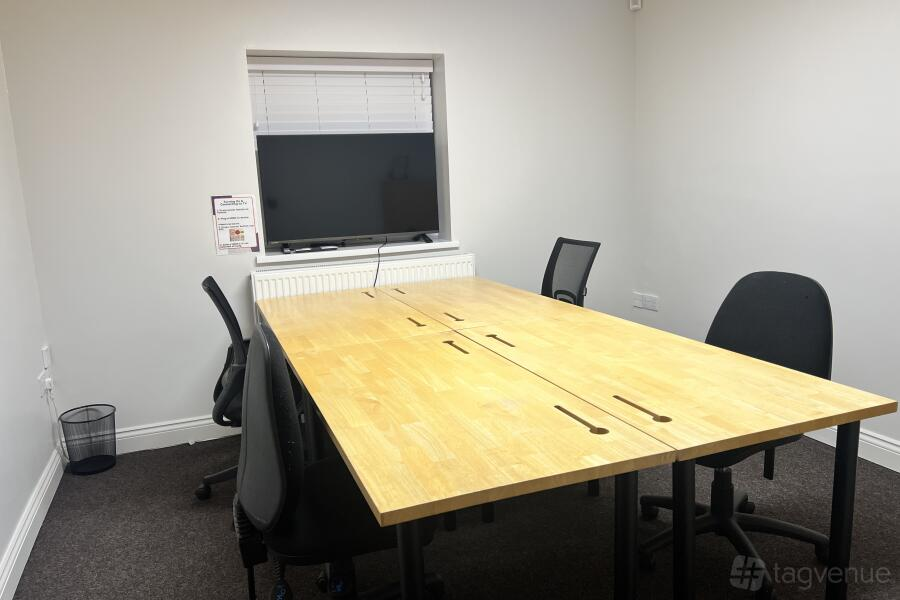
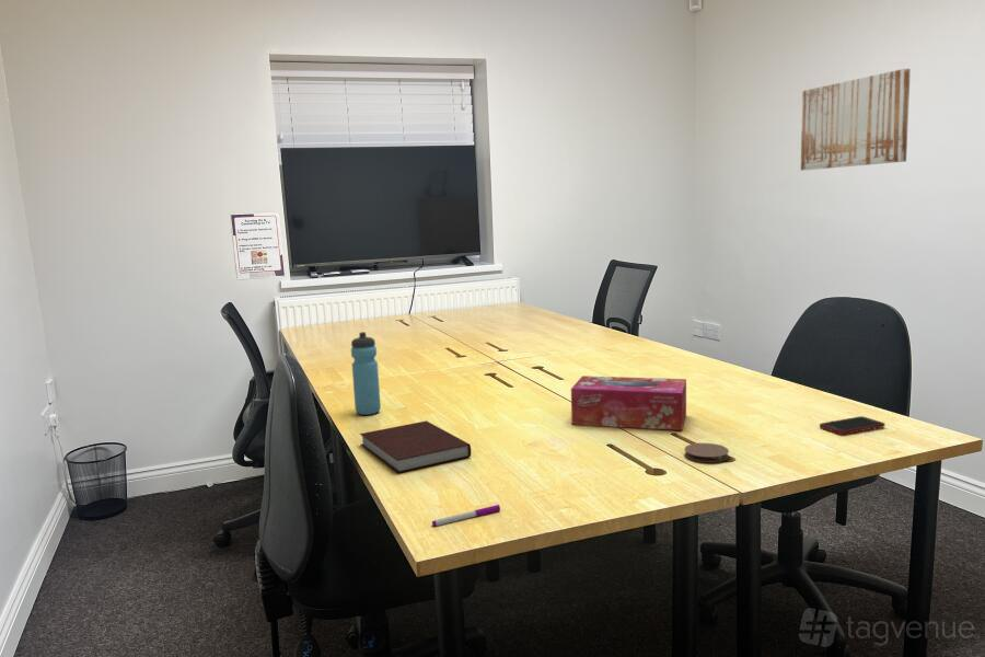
+ water bottle (364, 372)
+ notebook (414, 445)
+ pen (466, 515)
+ coaster (706, 452)
+ wall art (850, 124)
+ tissue box (629, 401)
+ cell phone (851, 425)
